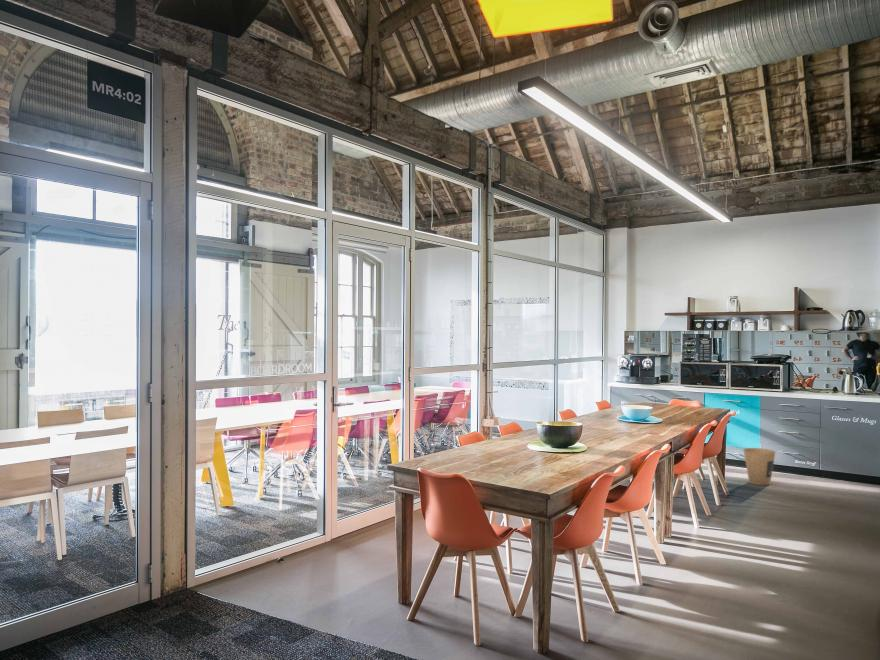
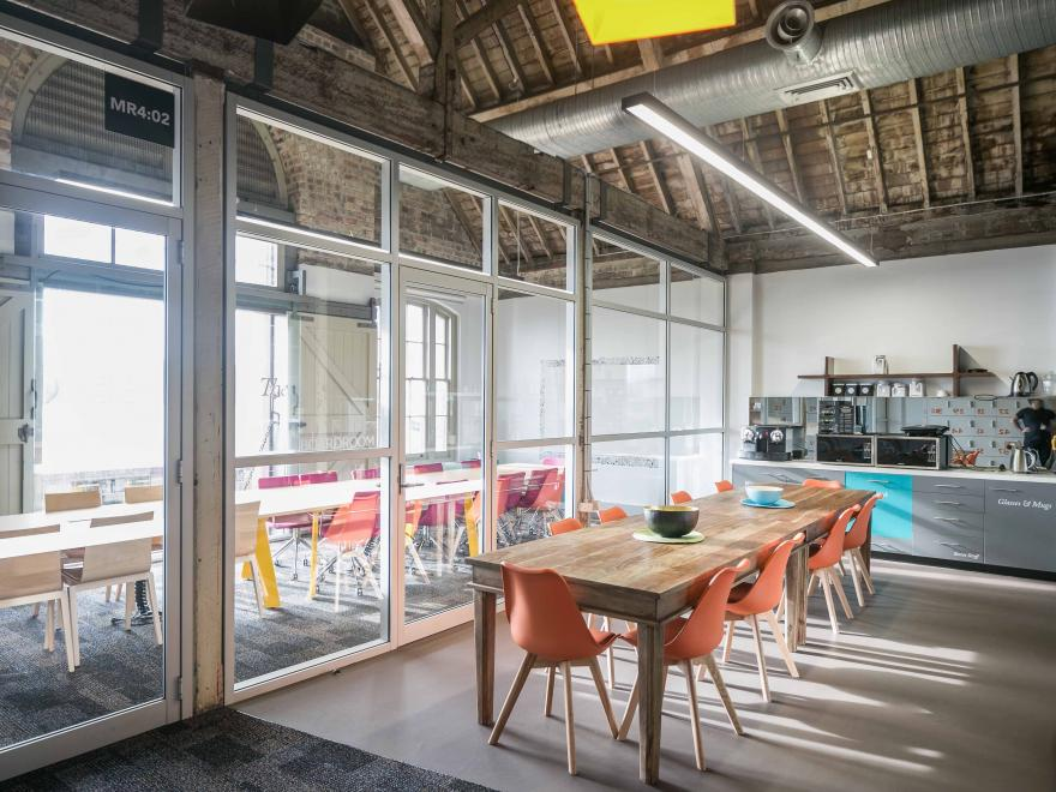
- trash can (759, 466)
